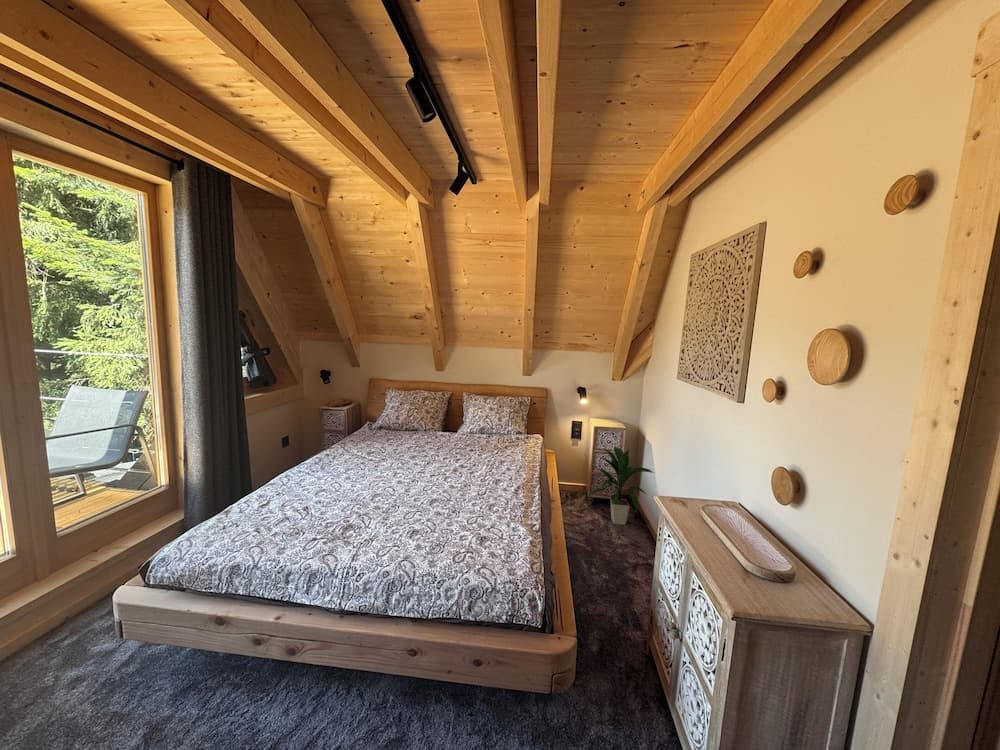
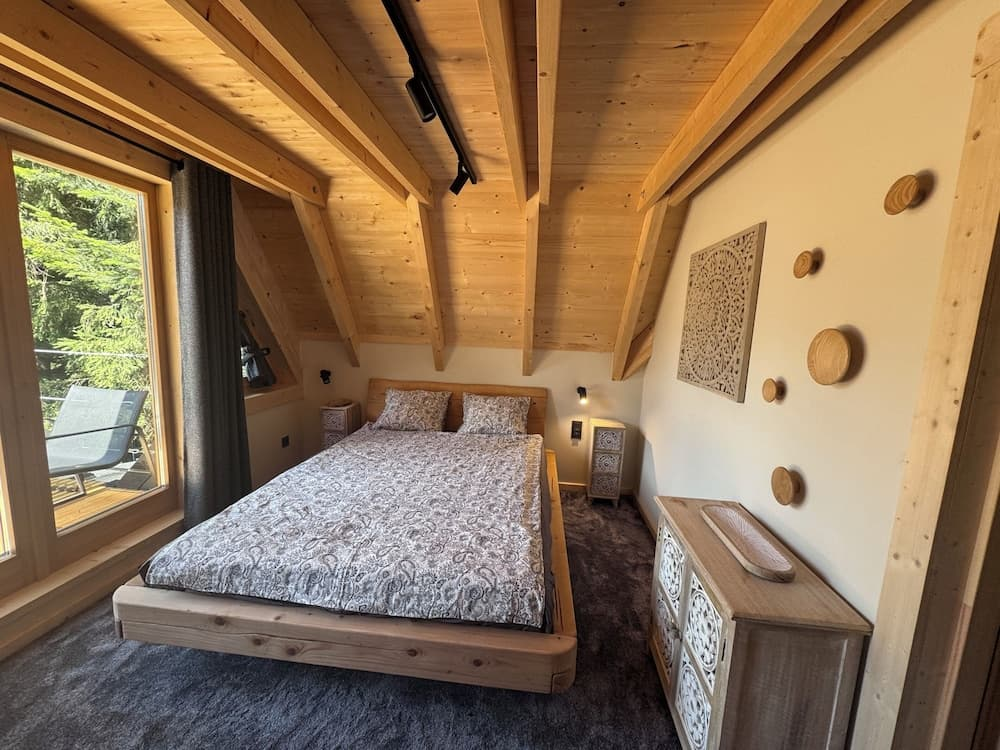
- indoor plant (618, 483)
